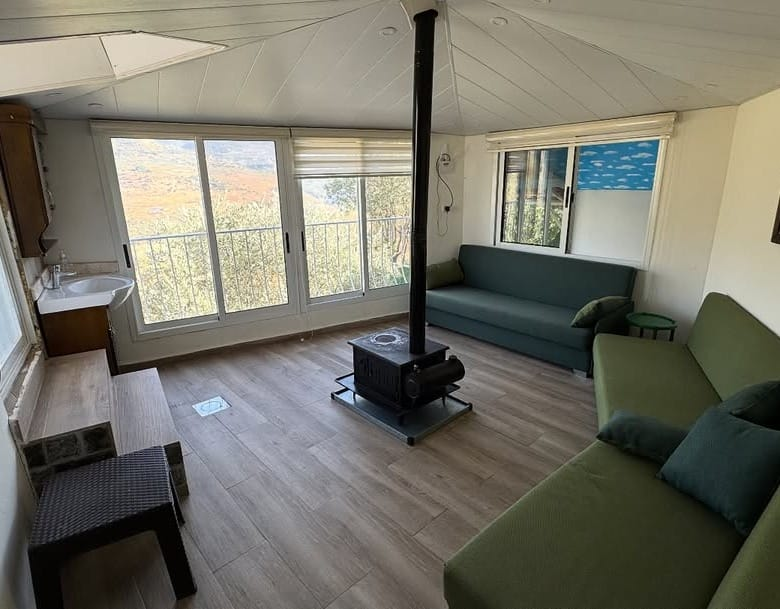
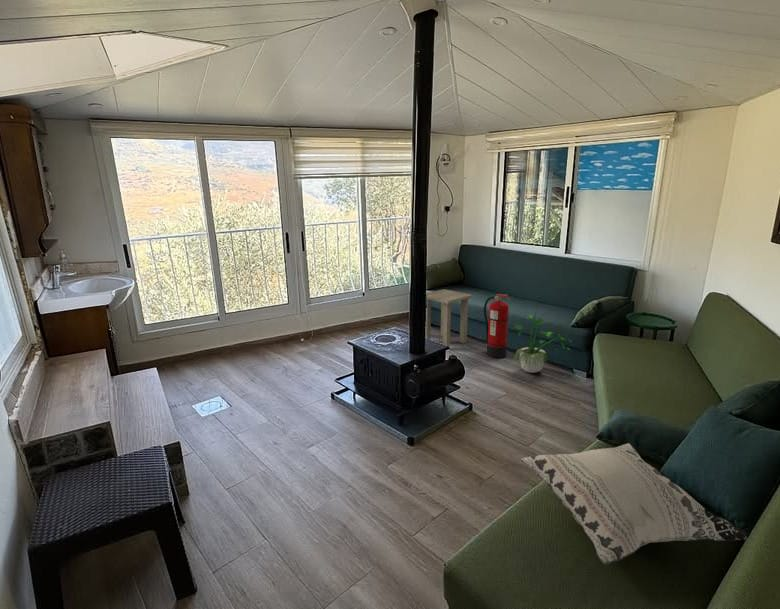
+ decorative pillow (619, 492)
+ potted plant (543, 341)
+ side table (445, 318)
+ fire extinguisher (495, 324)
